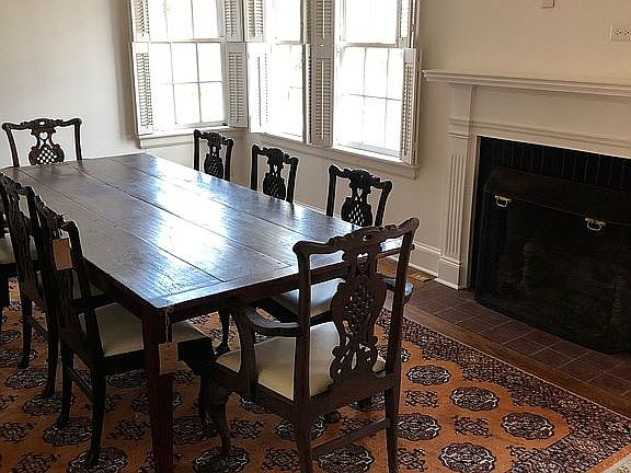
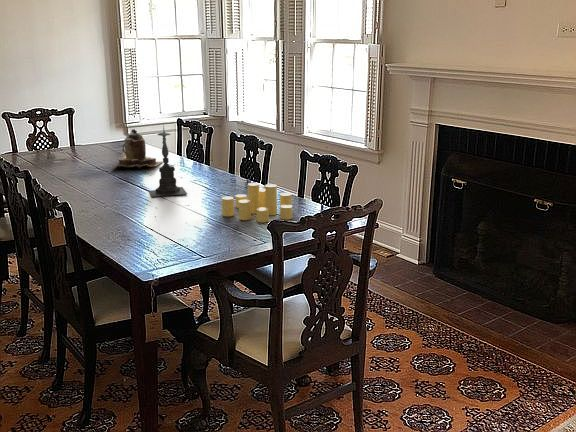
+ candle holder (165, 158)
+ teapot (137, 147)
+ candle (261, 199)
